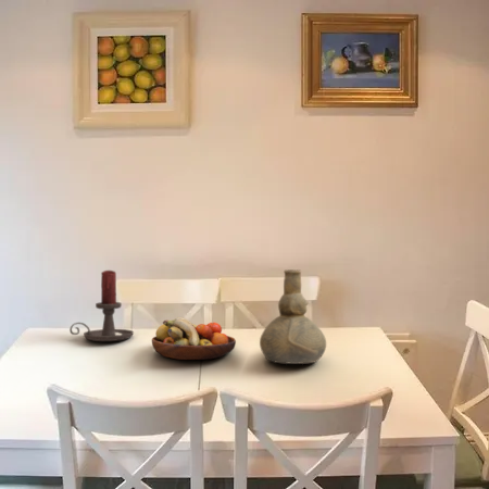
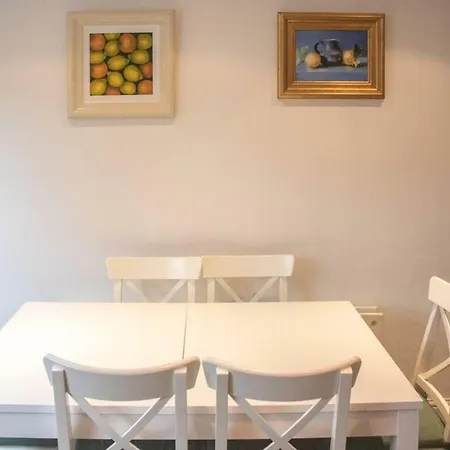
- candle holder (101, 304)
- fruit bowl (193, 336)
- vase (292, 315)
